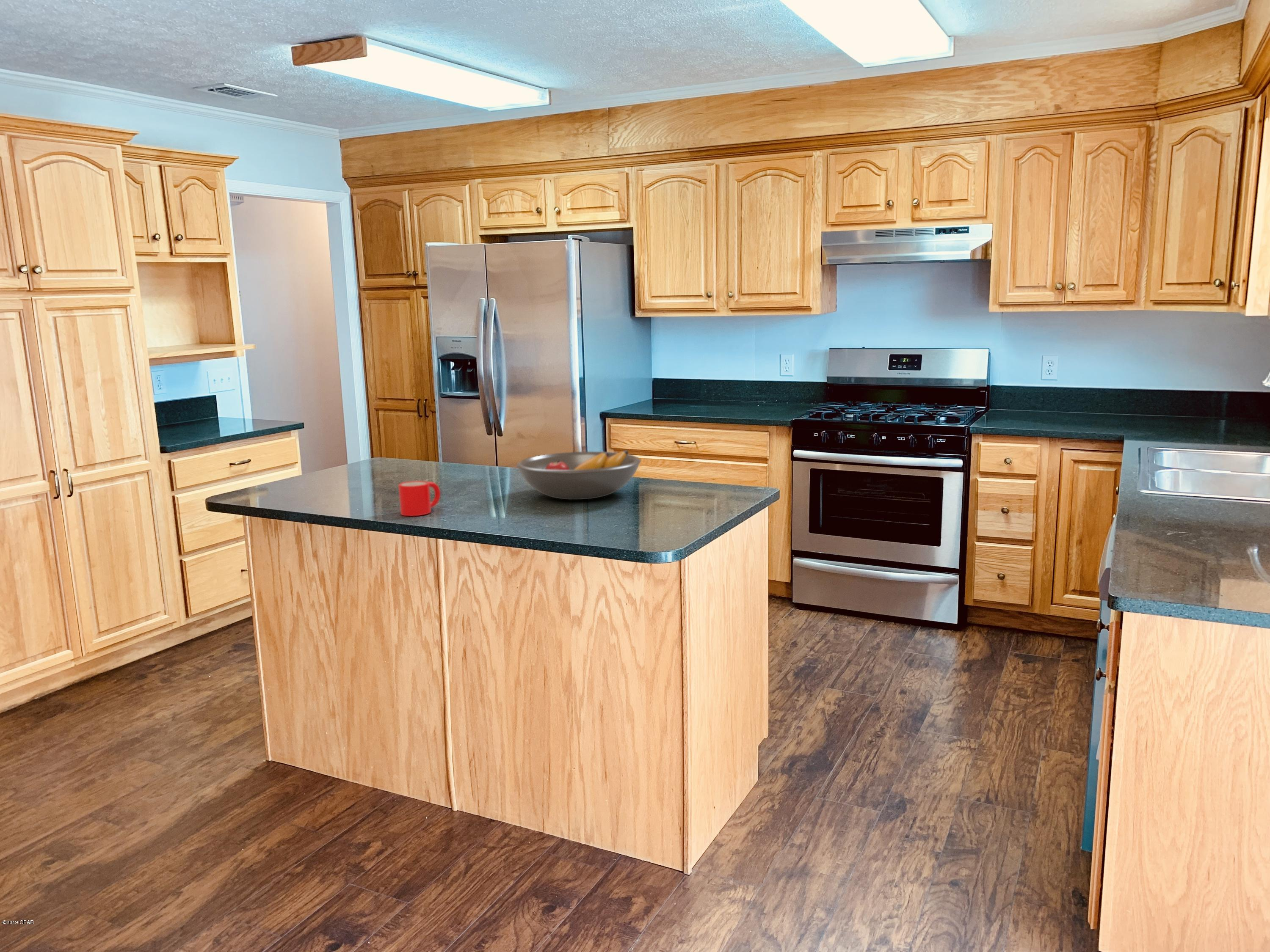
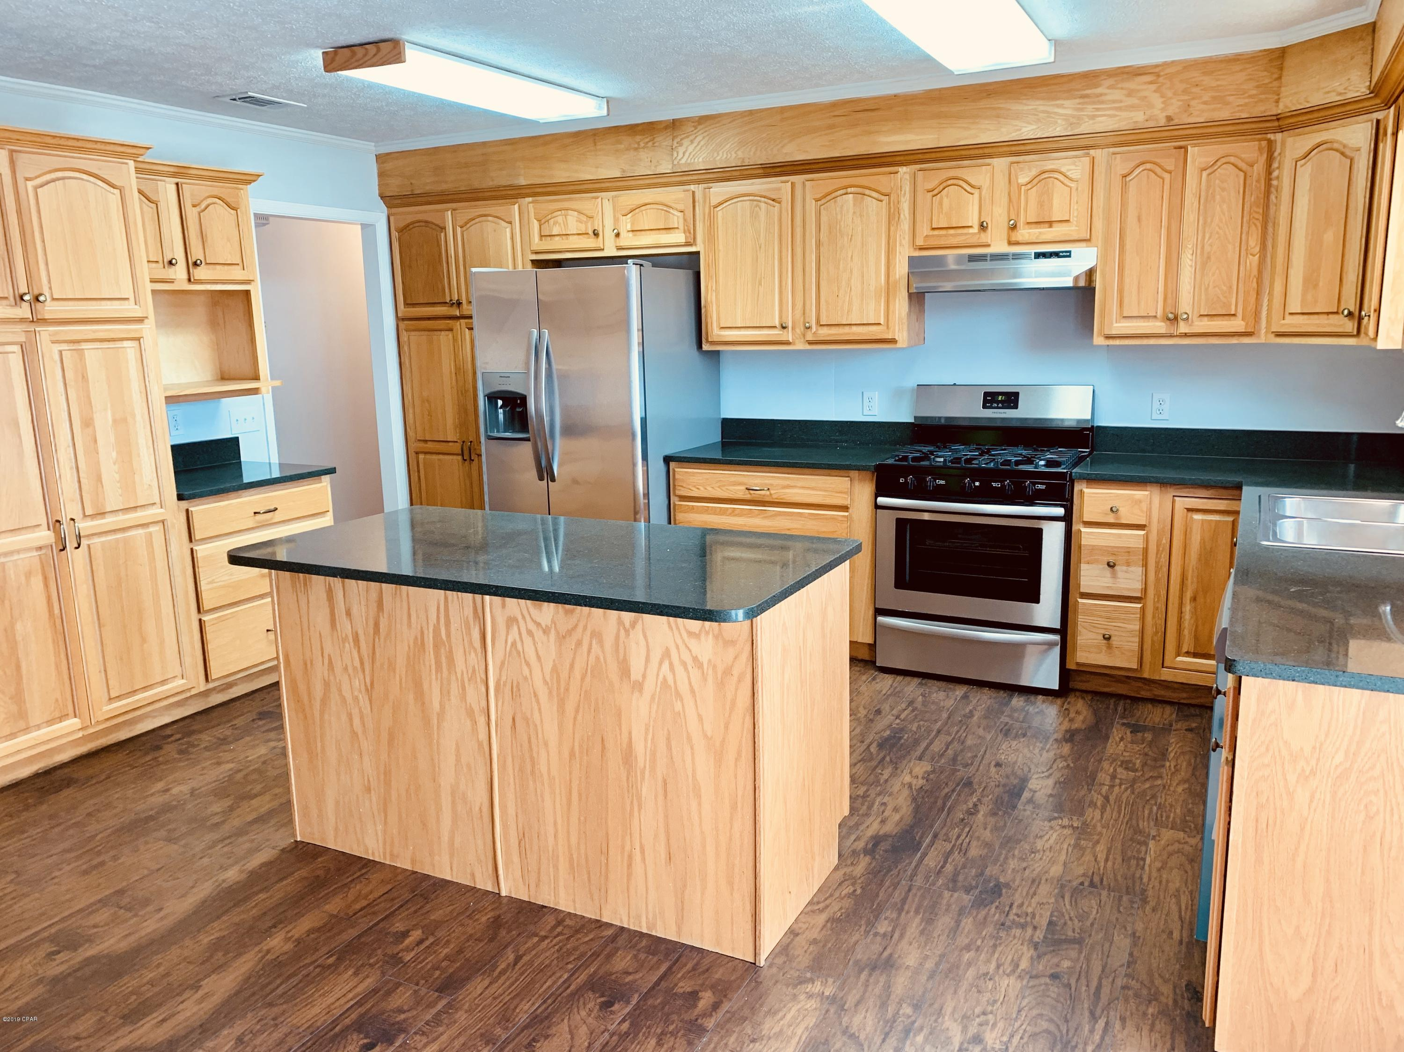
- fruit bowl (579, 473)
- mug (421, 497)
